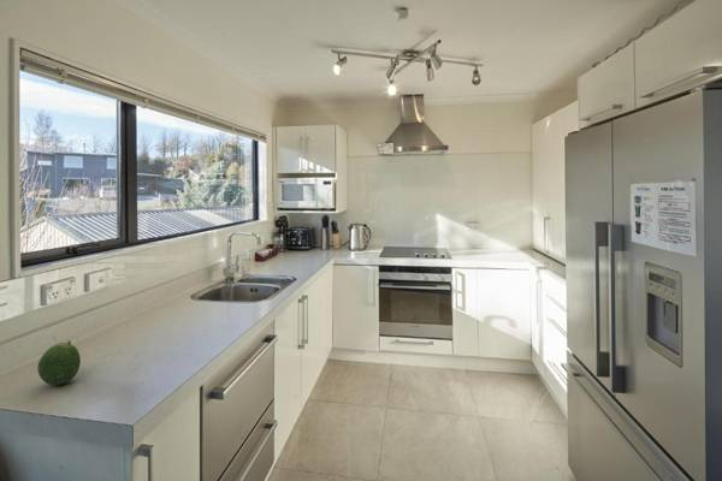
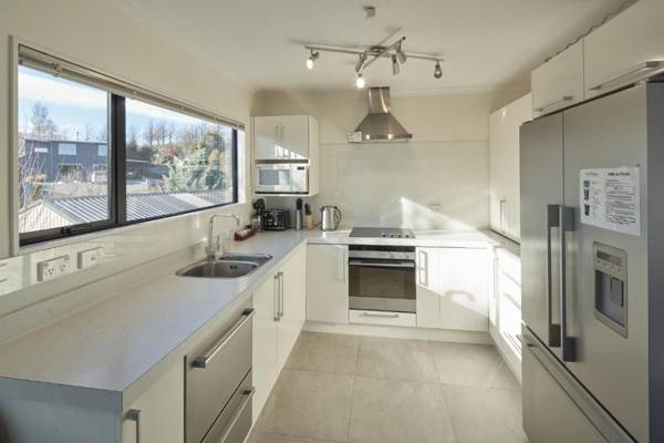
- fruit (59, 362)
